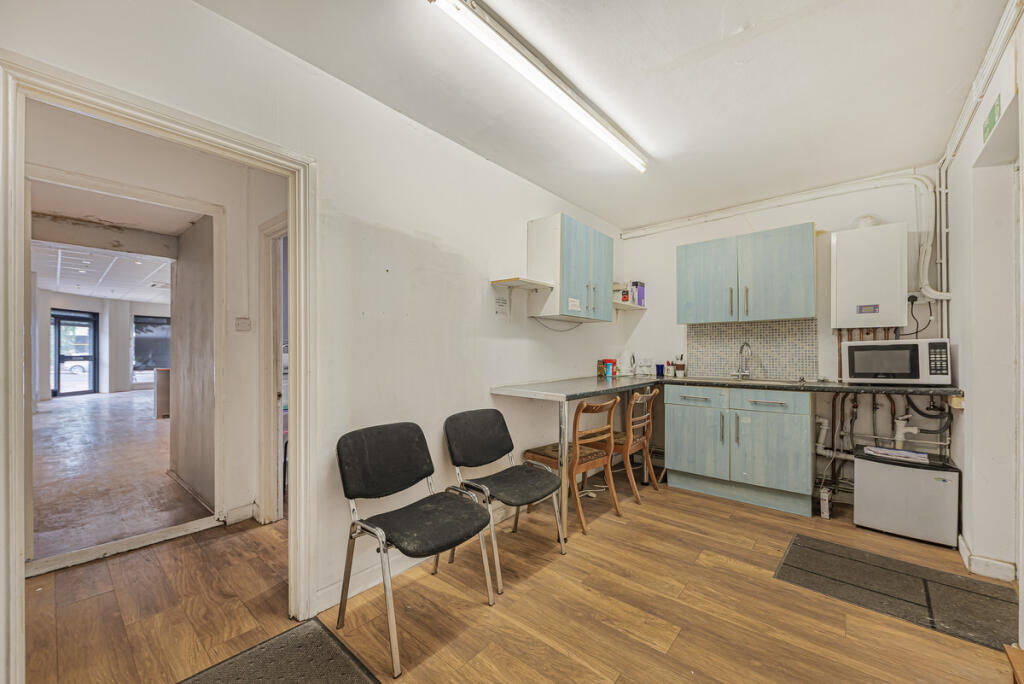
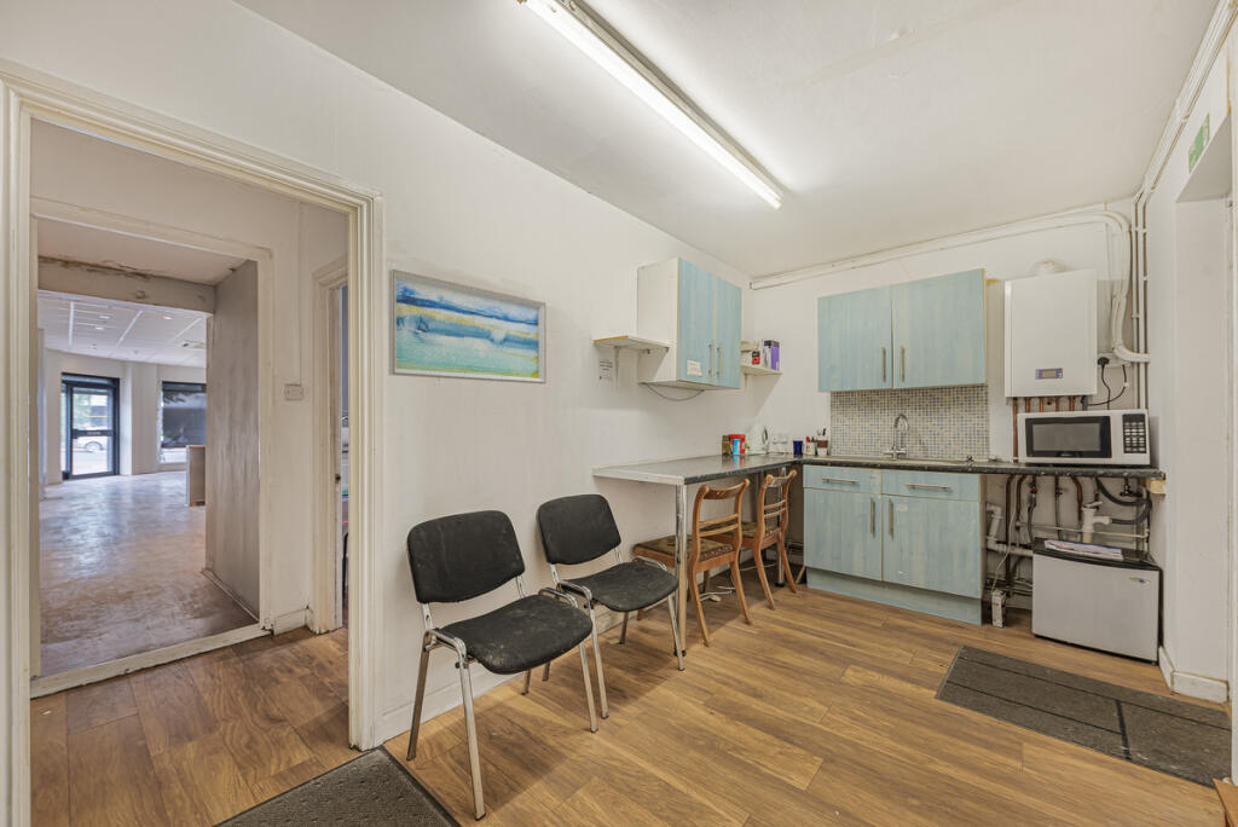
+ wall art (476, 334)
